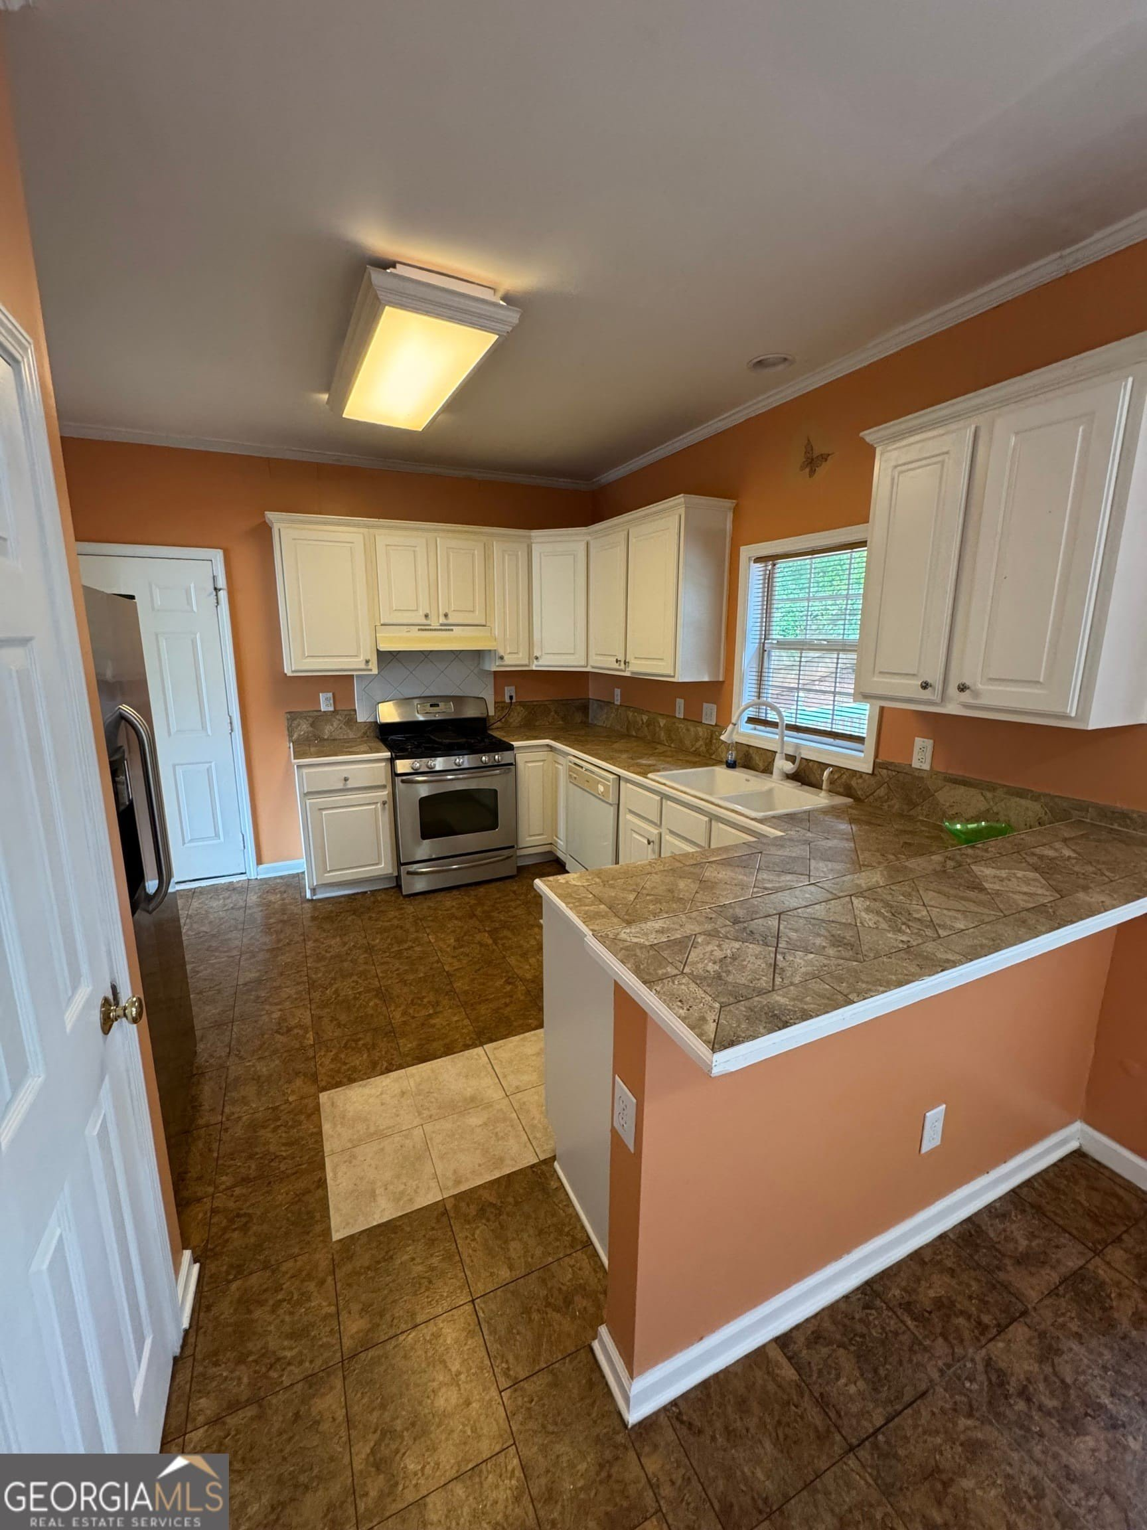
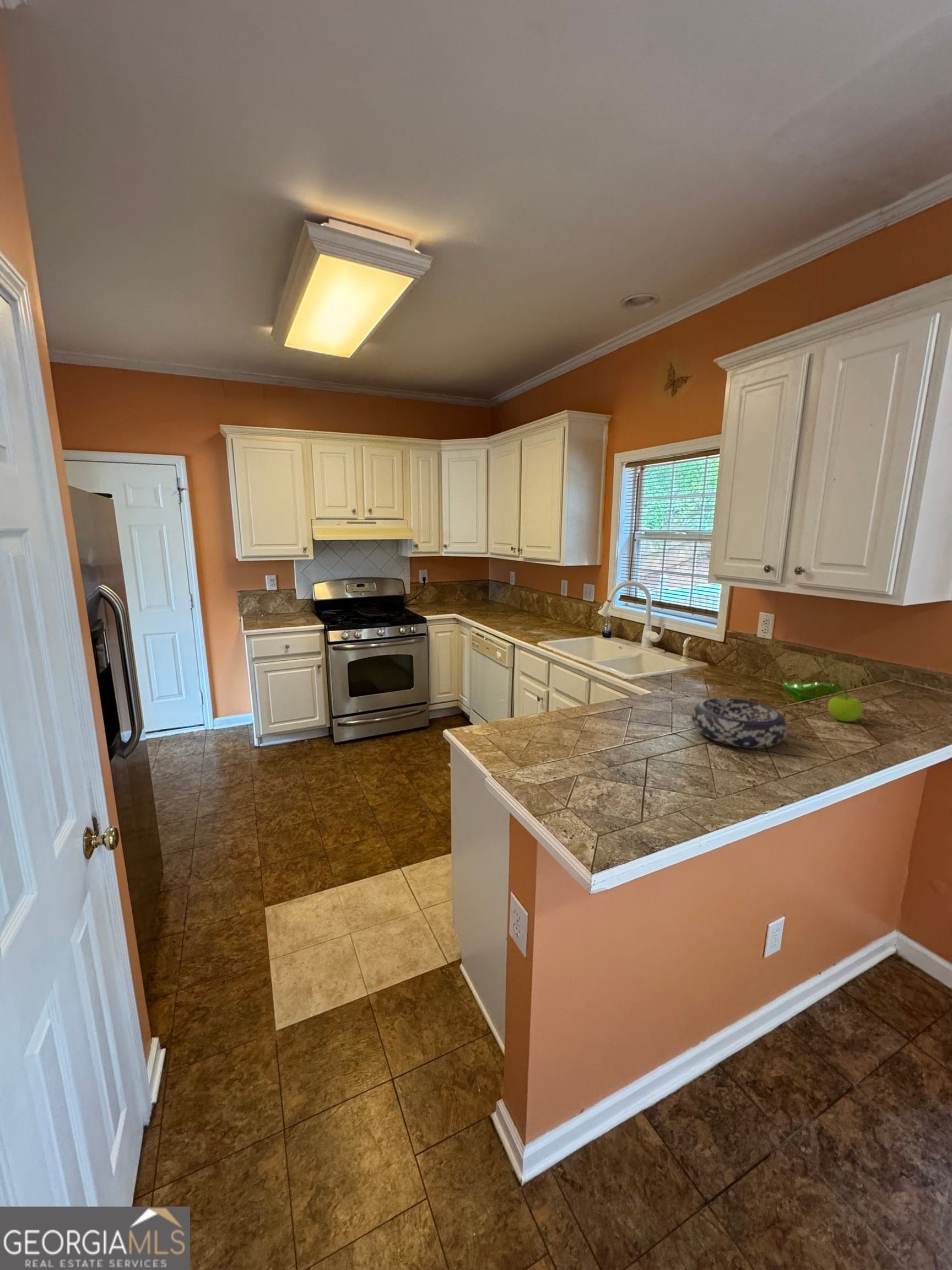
+ decorative bowl (738, 722)
+ fruit (840, 703)
